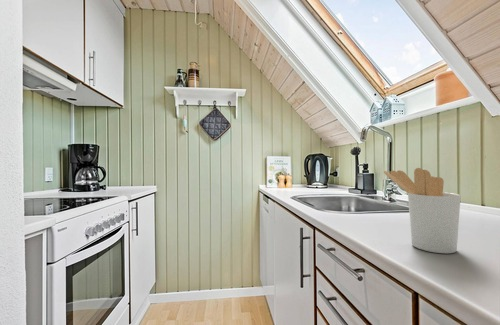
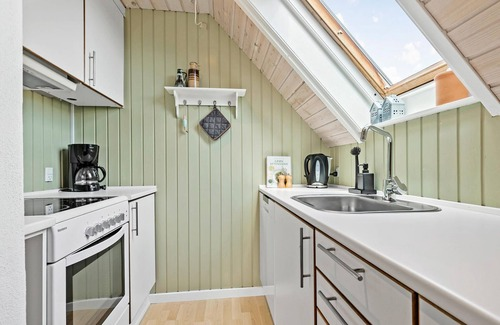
- utensil holder (420, 205)
